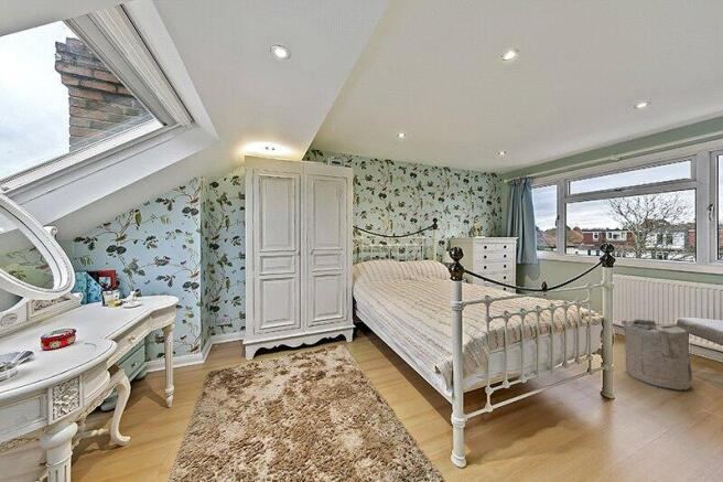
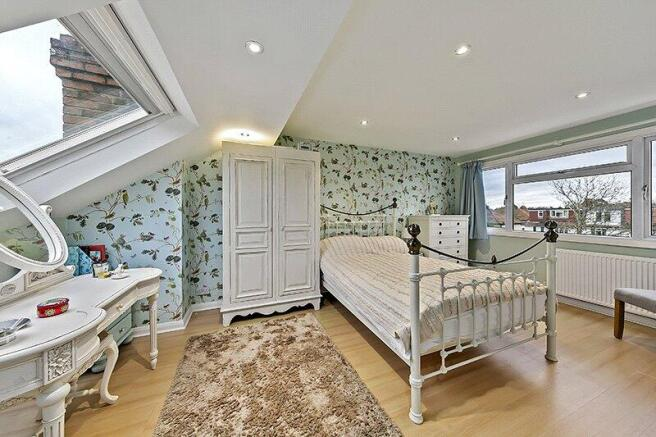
- laundry hamper (658, 350)
